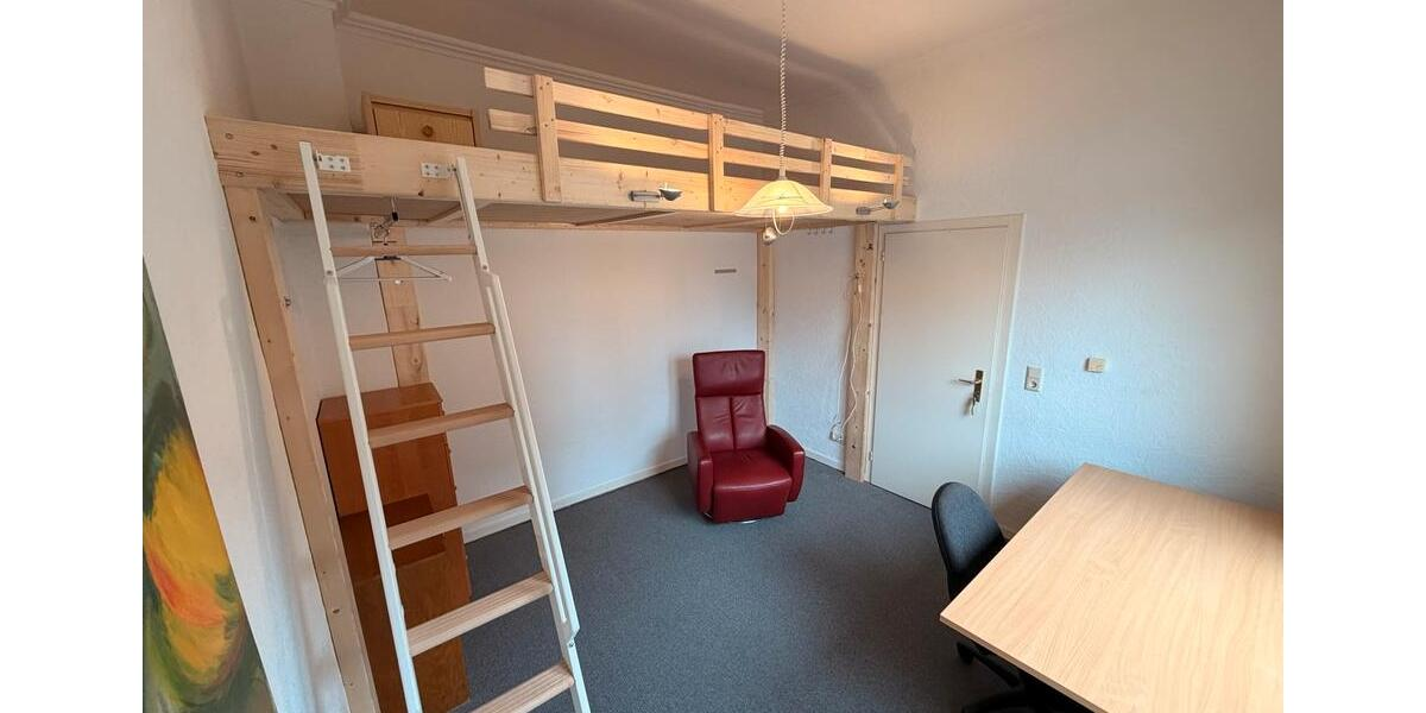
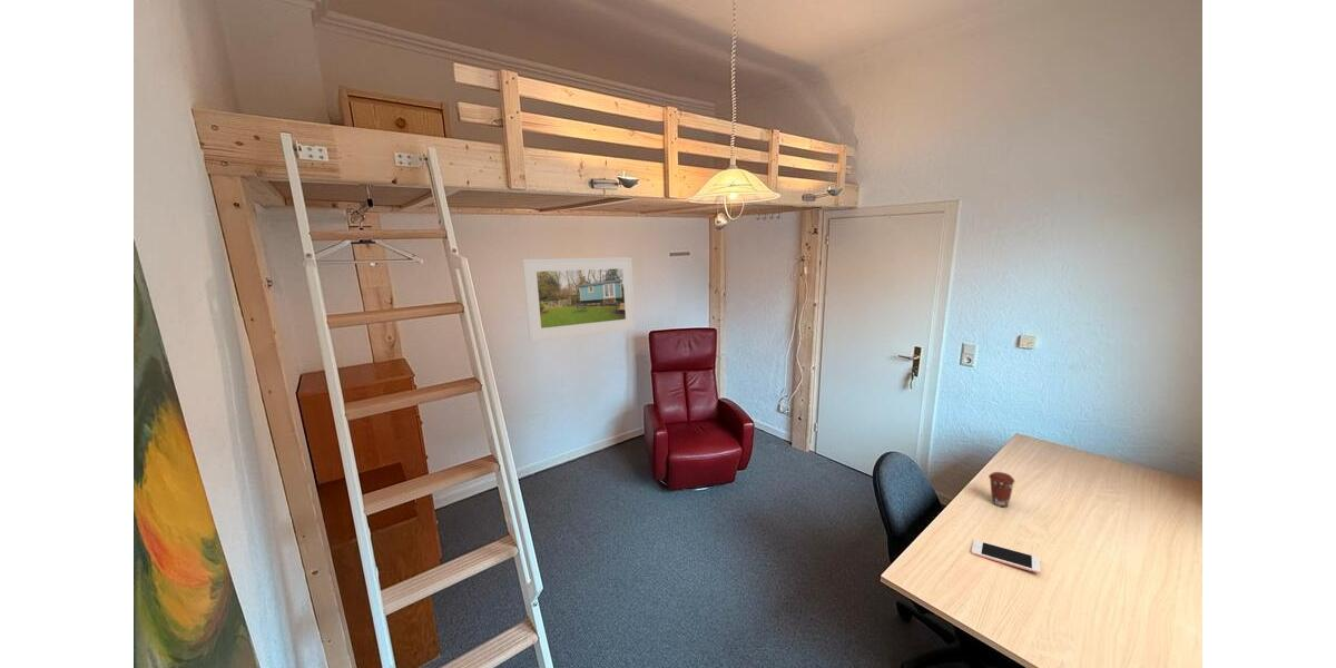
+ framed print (583, 296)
+ cell phone (1004, 556)
+ coffee cup (1001, 489)
